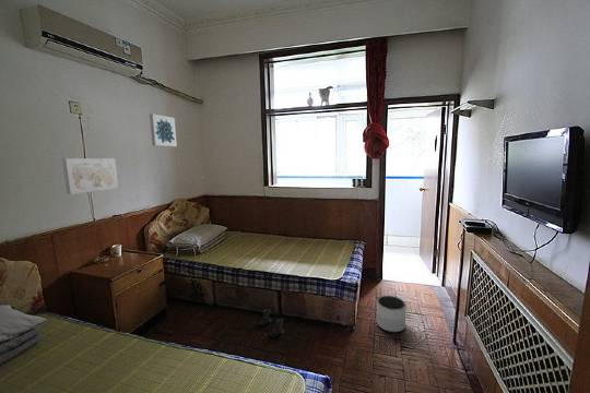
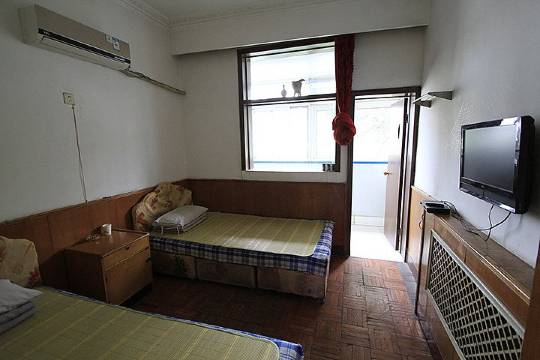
- wall art (92, 175)
- boots (270, 320)
- planter (390, 313)
- wall art (164, 131)
